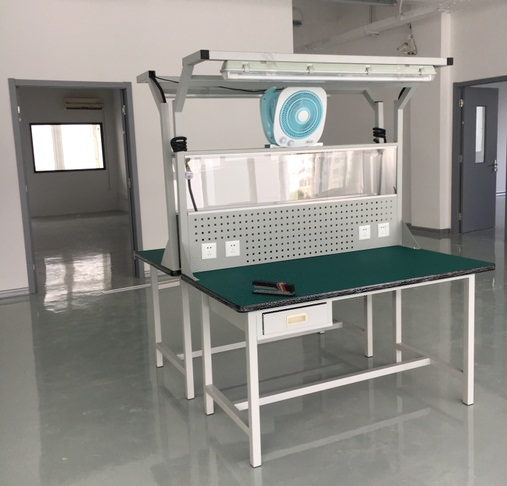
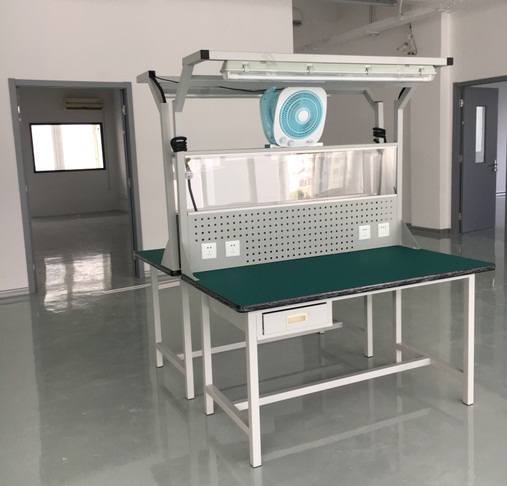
- stapler (273, 287)
